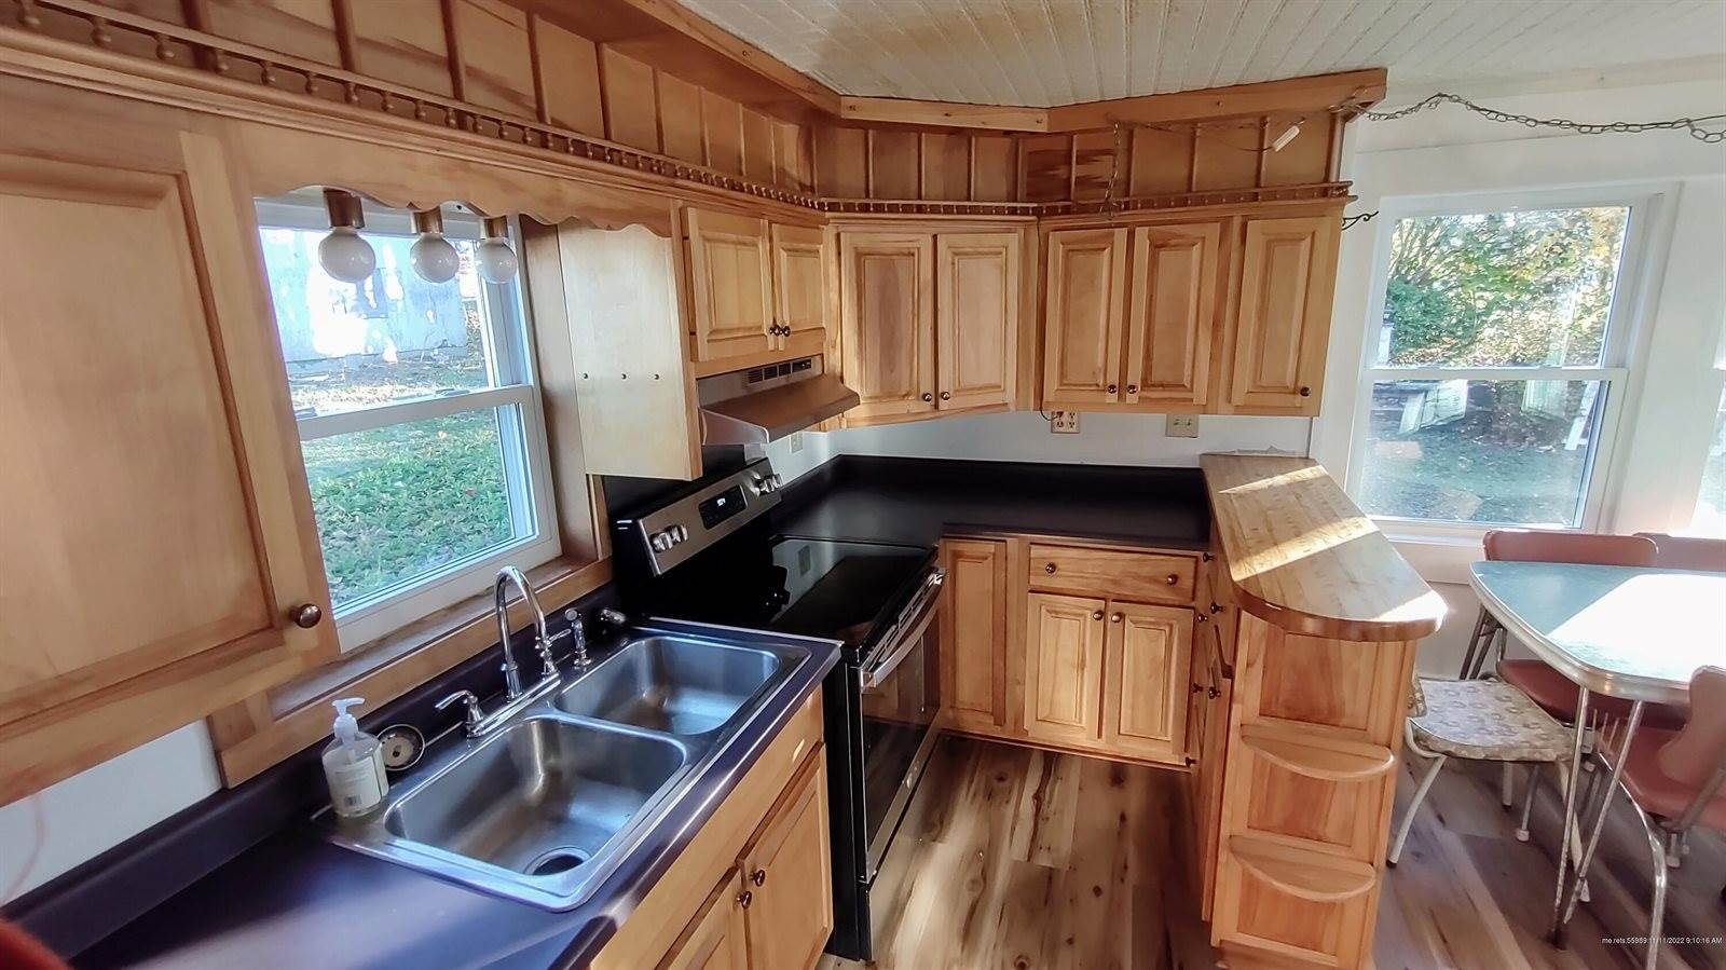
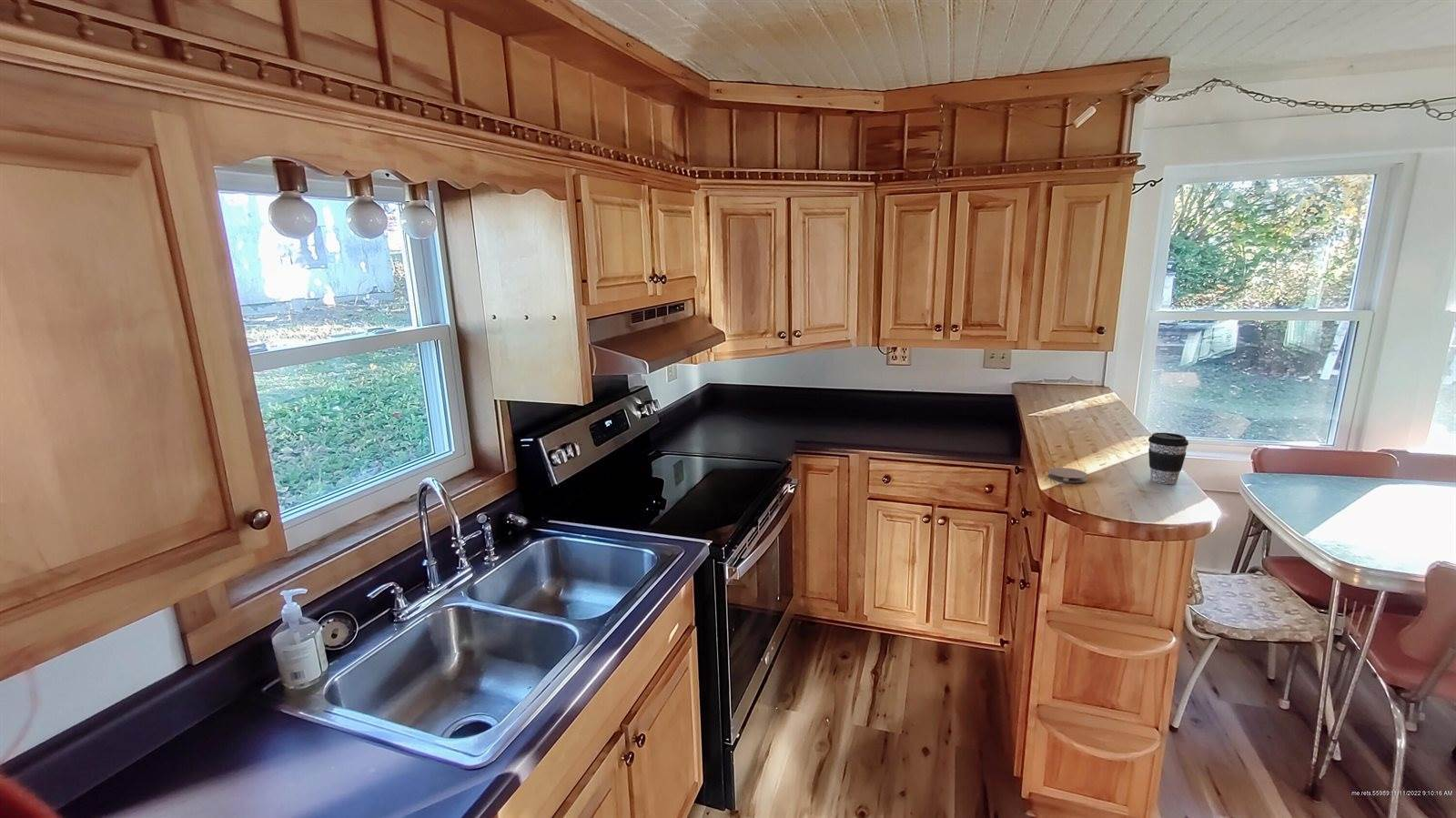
+ coaster (1067, 475)
+ coffee cup (1166, 458)
